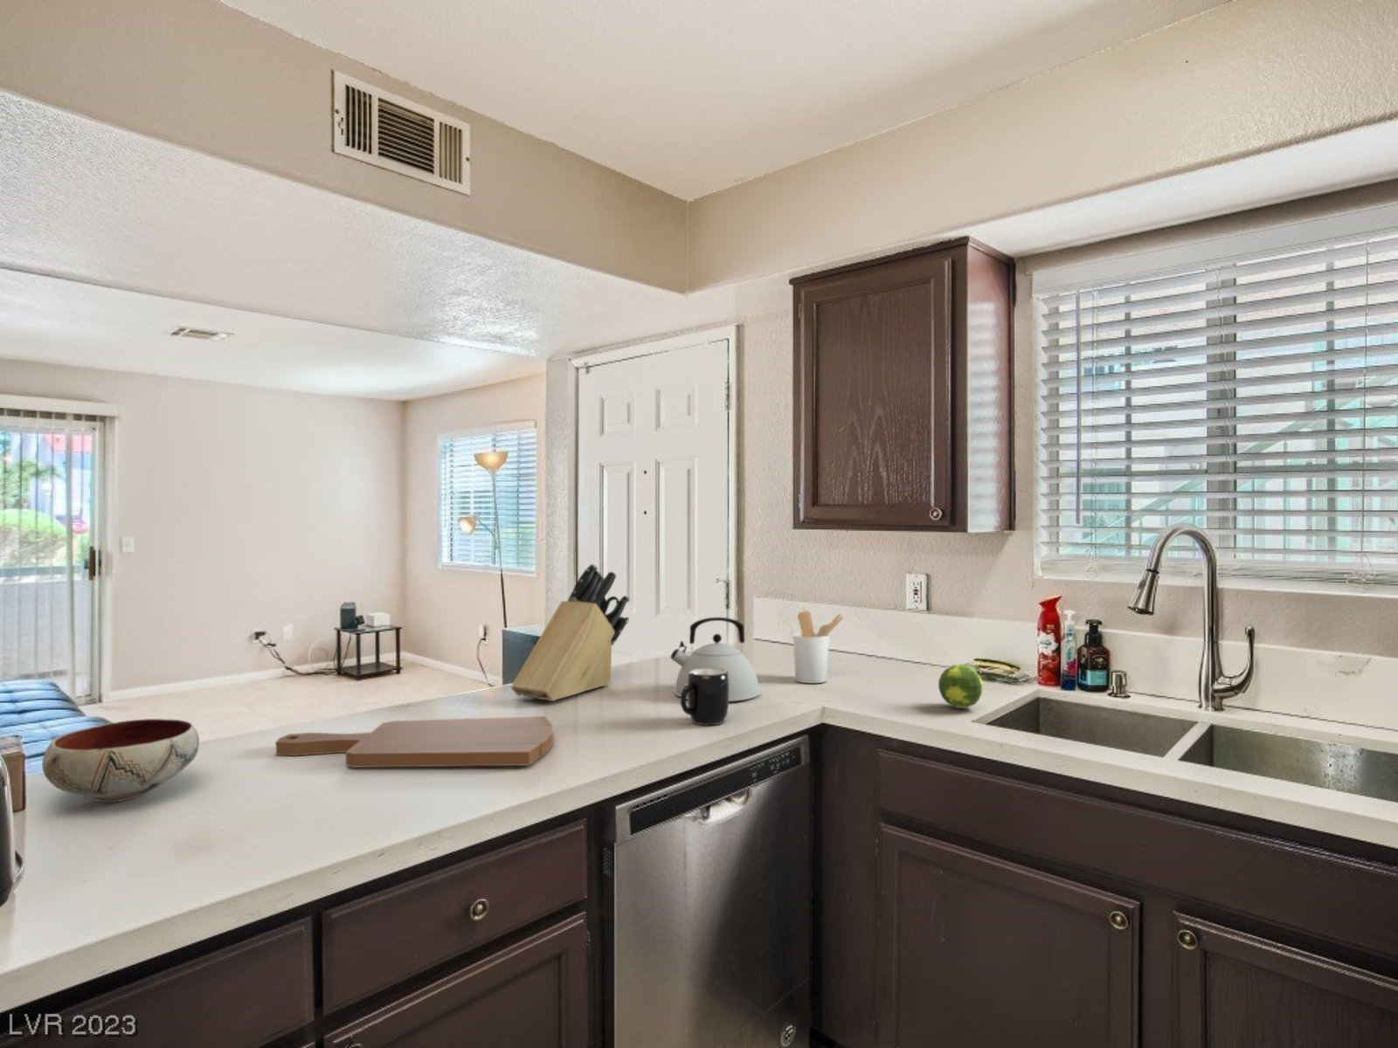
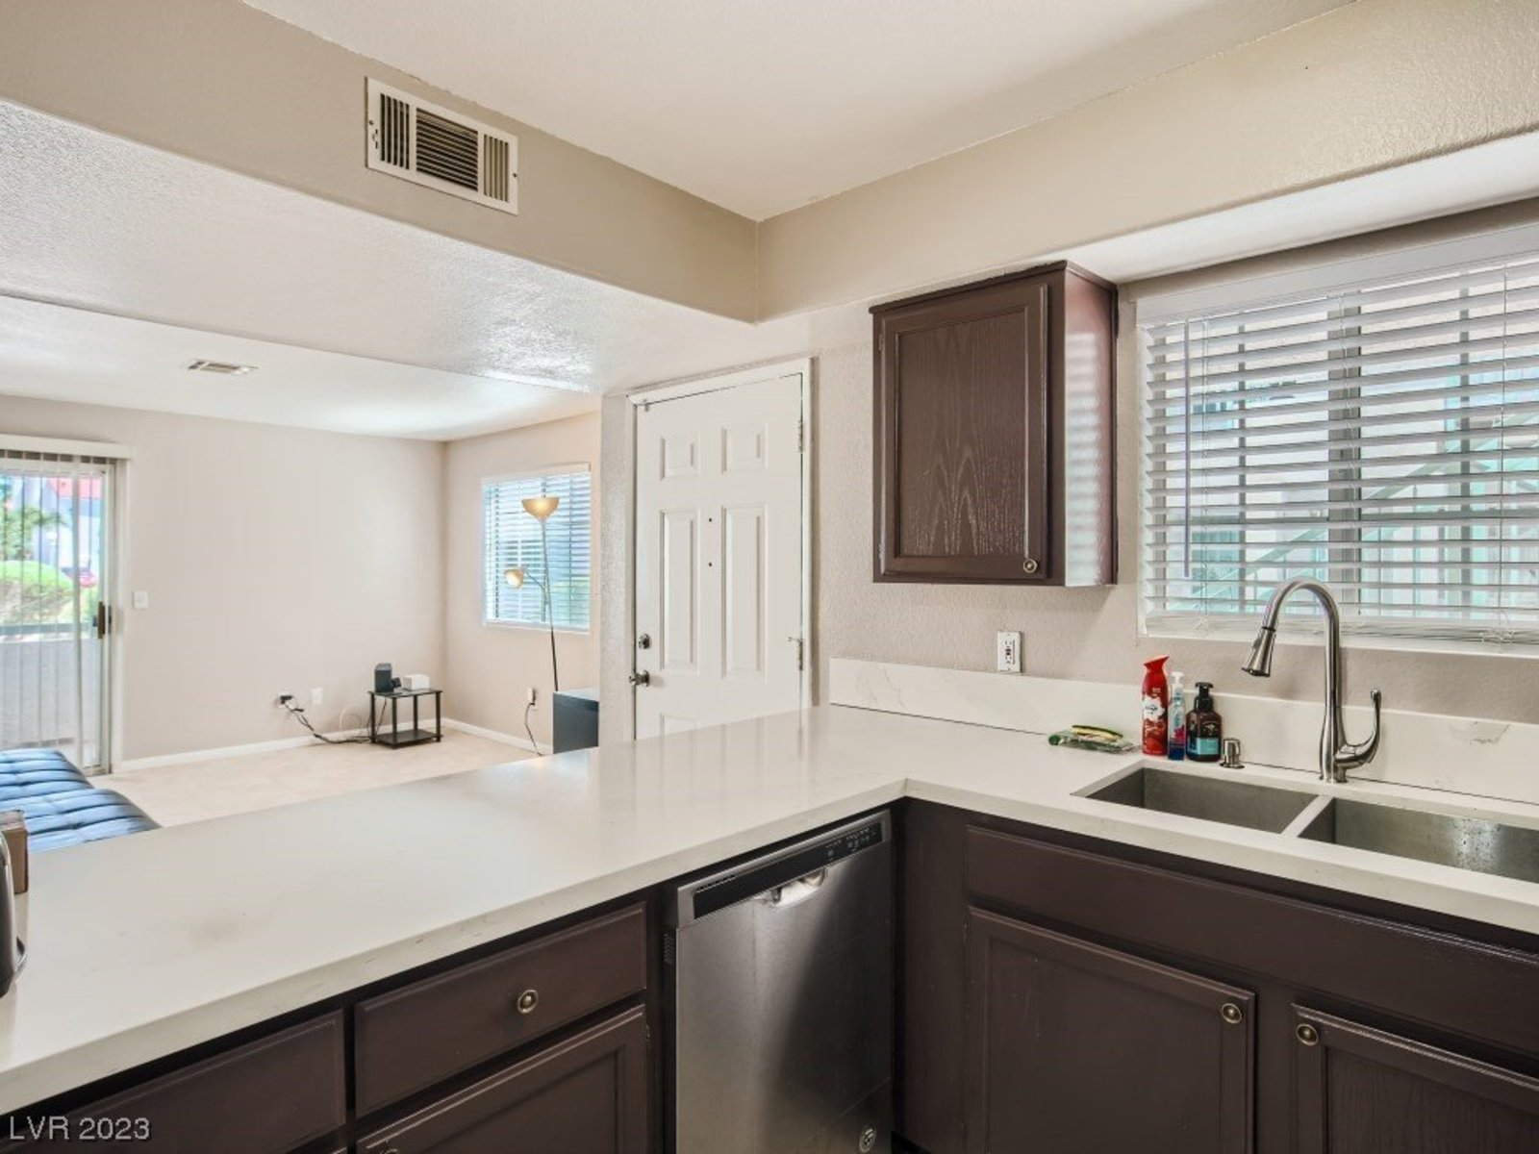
- mug (702, 697)
- fruit (960, 686)
- knife block (575, 627)
- kettle (714, 655)
- cutting board (439, 741)
- bowl (124, 763)
- utensil holder (820, 645)
